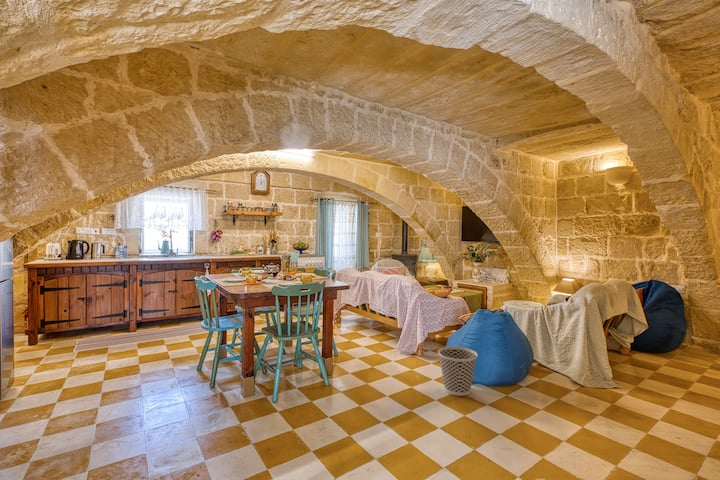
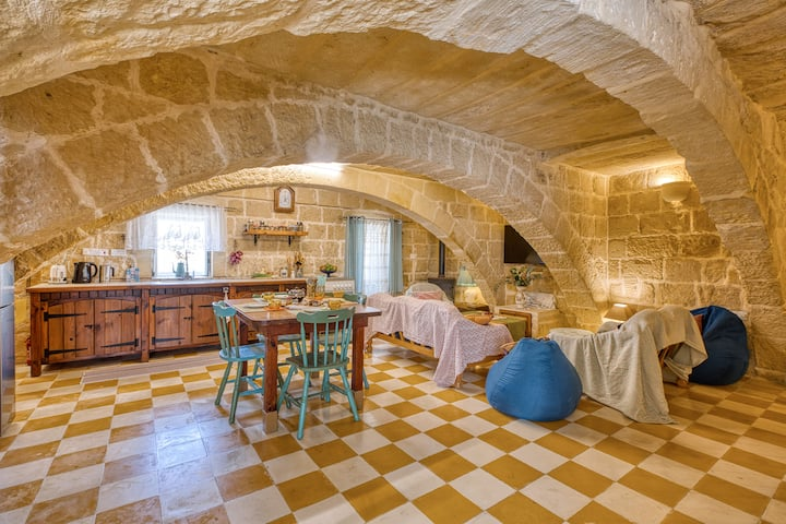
- wastebasket (457, 371)
